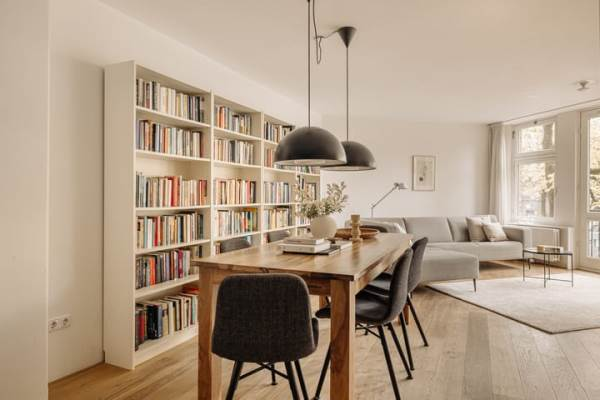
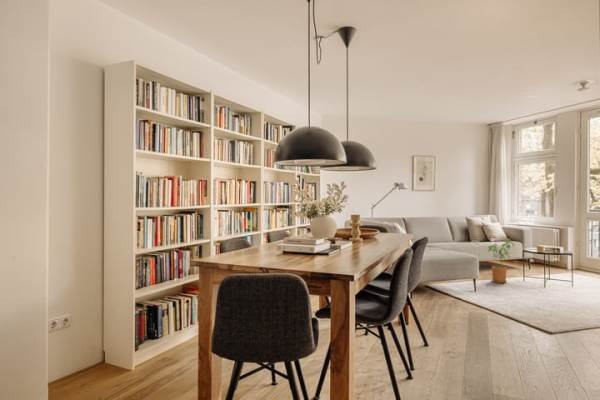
+ house plant (500, 258)
